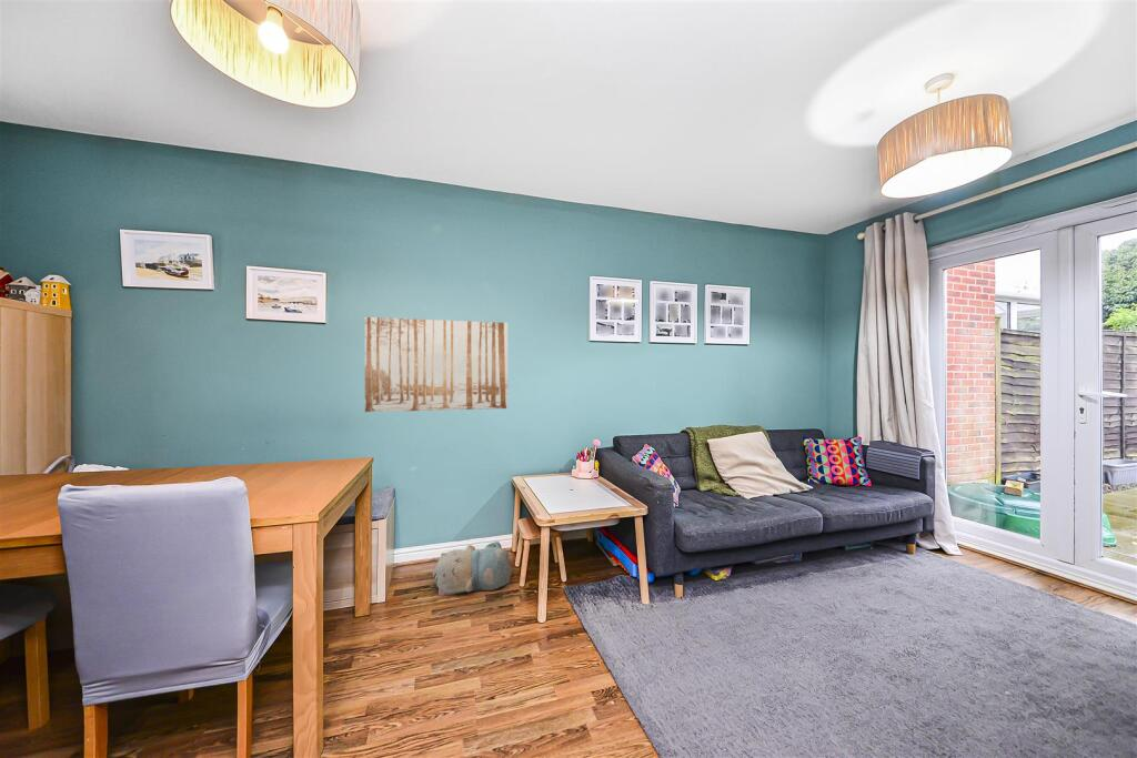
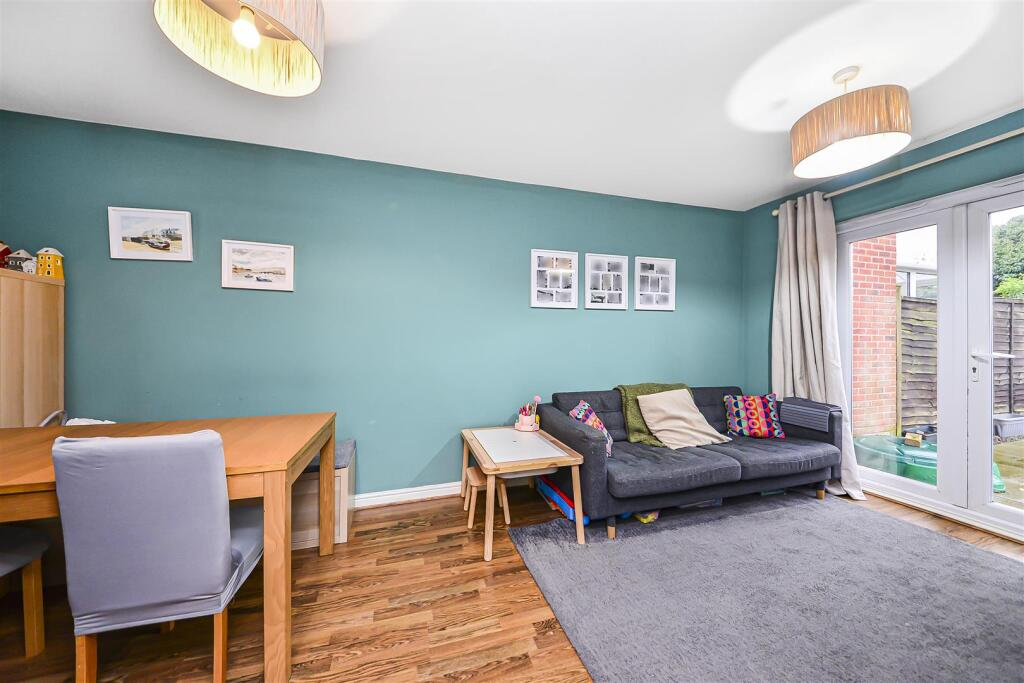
- plush toy (472, 566)
- wall art (440, 365)
